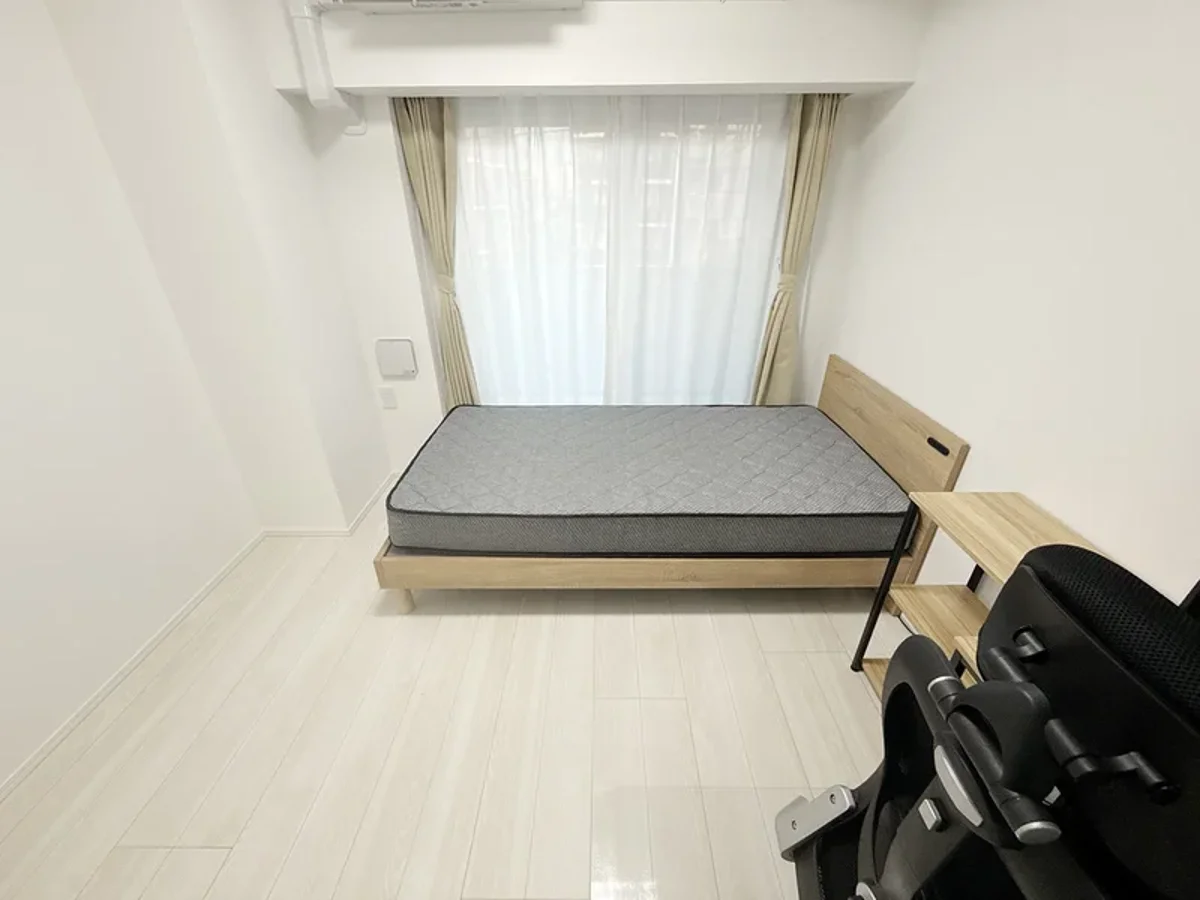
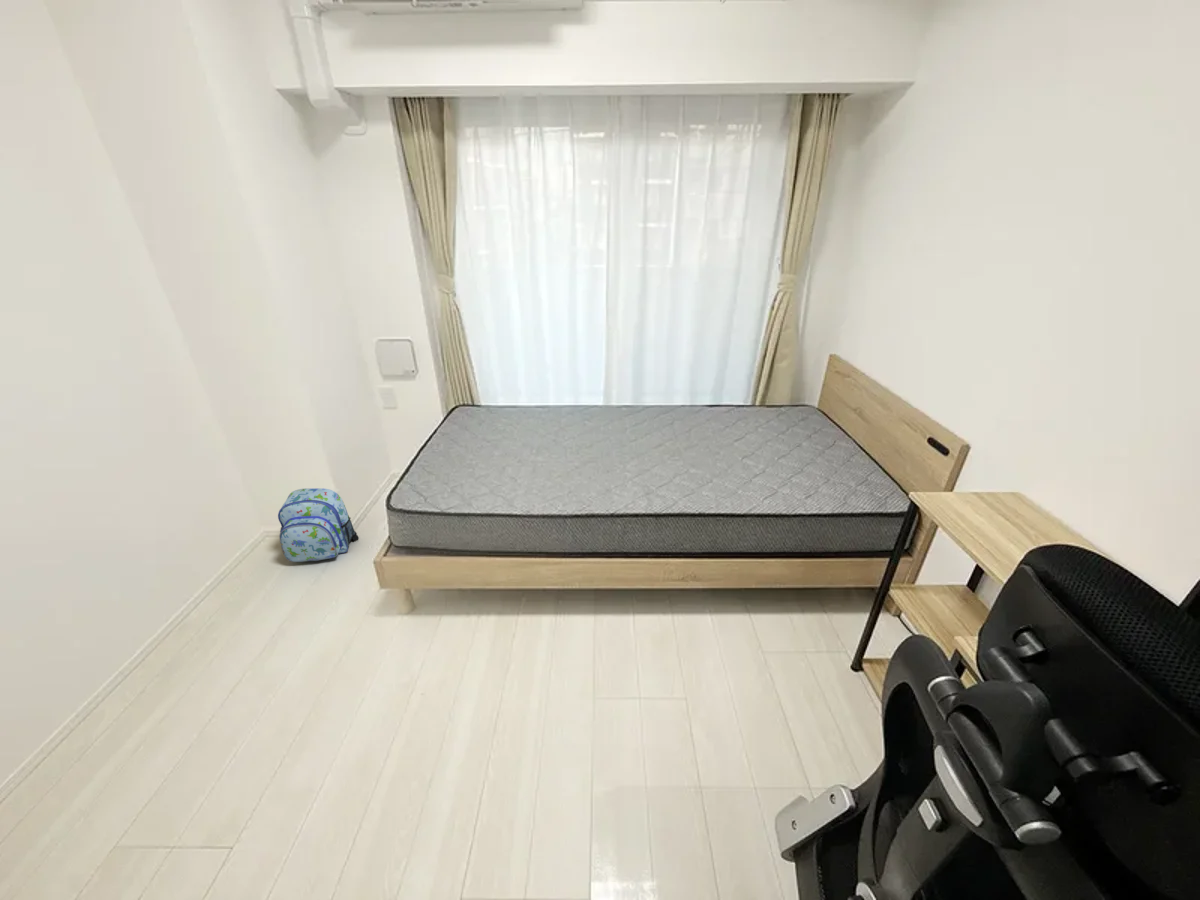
+ backpack (314, 525)
